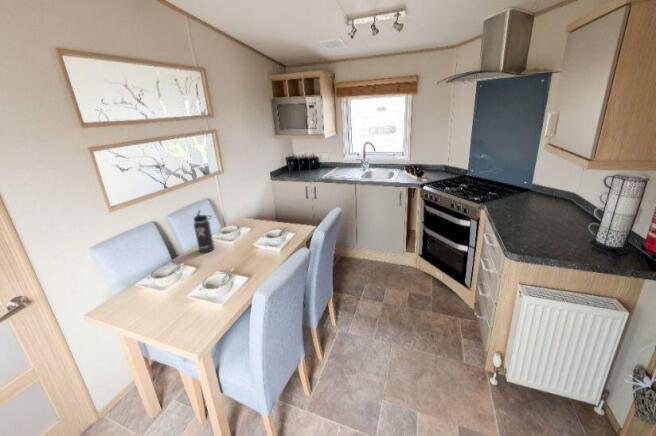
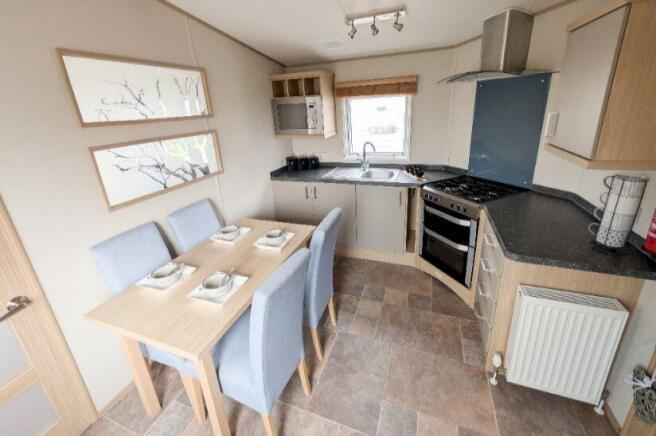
- thermos bottle (204, 230)
